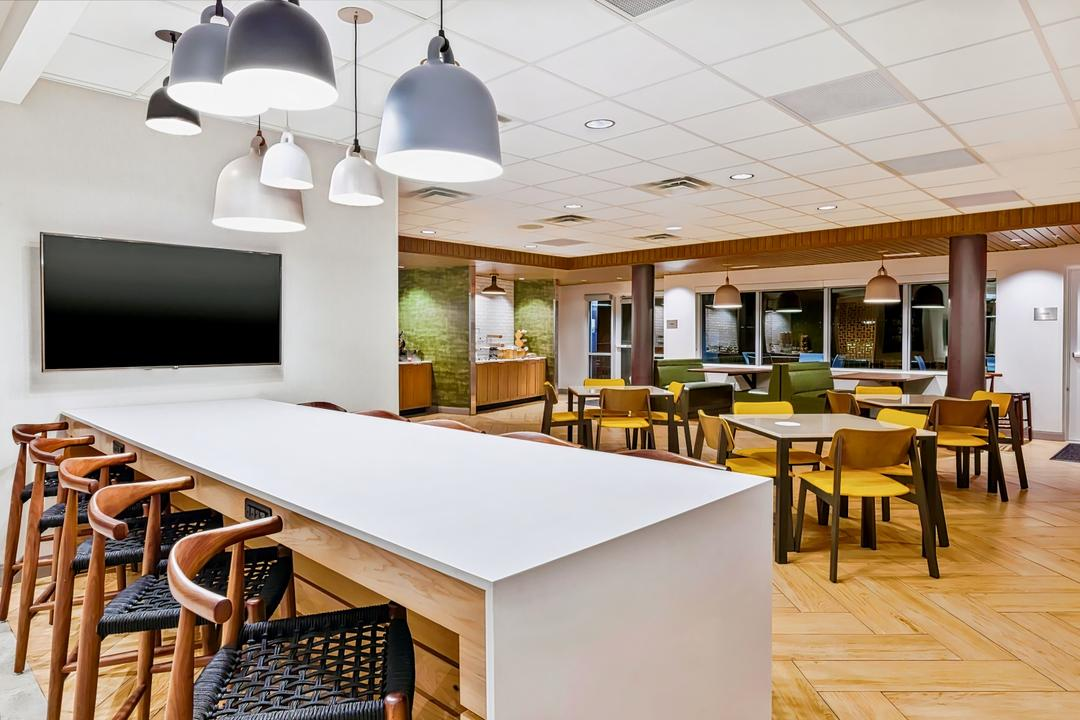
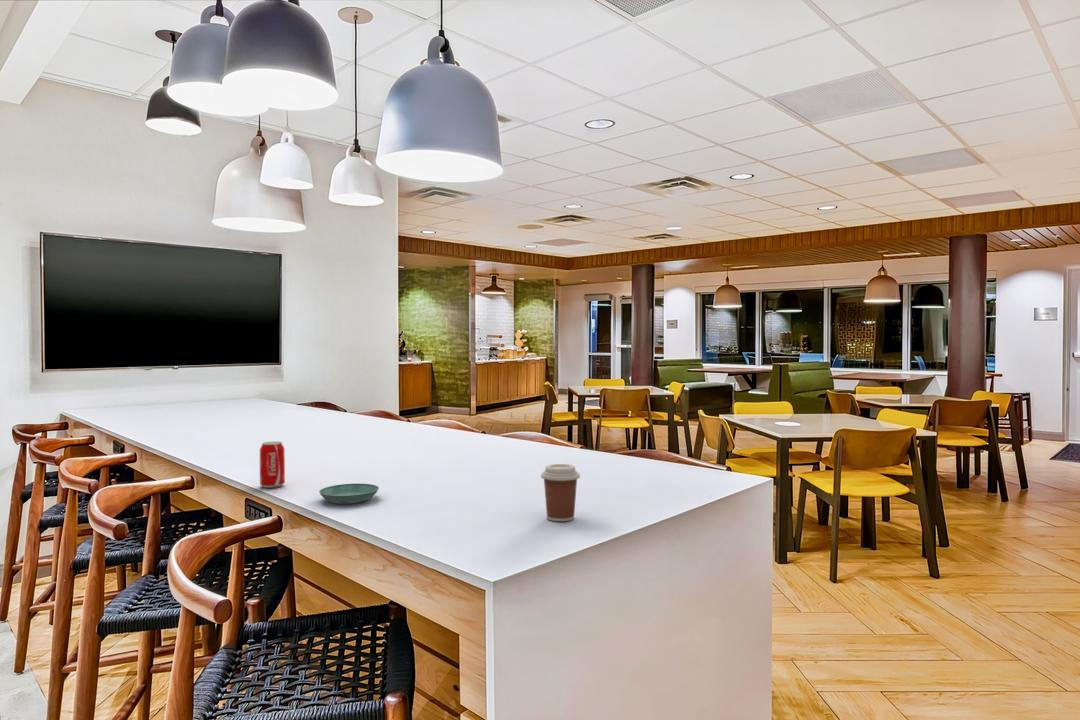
+ coffee cup (560, 492)
+ saucer (349, 494)
+ beverage can (272, 464)
